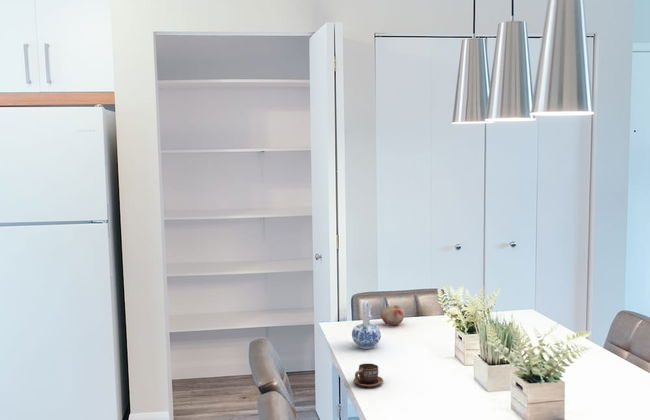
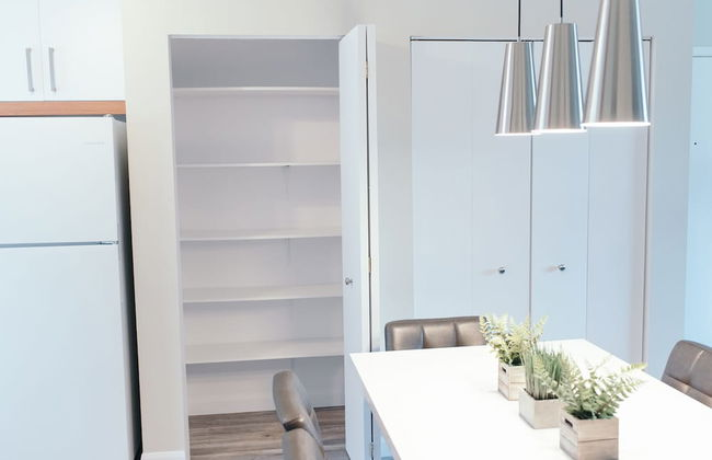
- cup (367, 374)
- ceramic pitcher (366, 323)
- fruit (392, 315)
